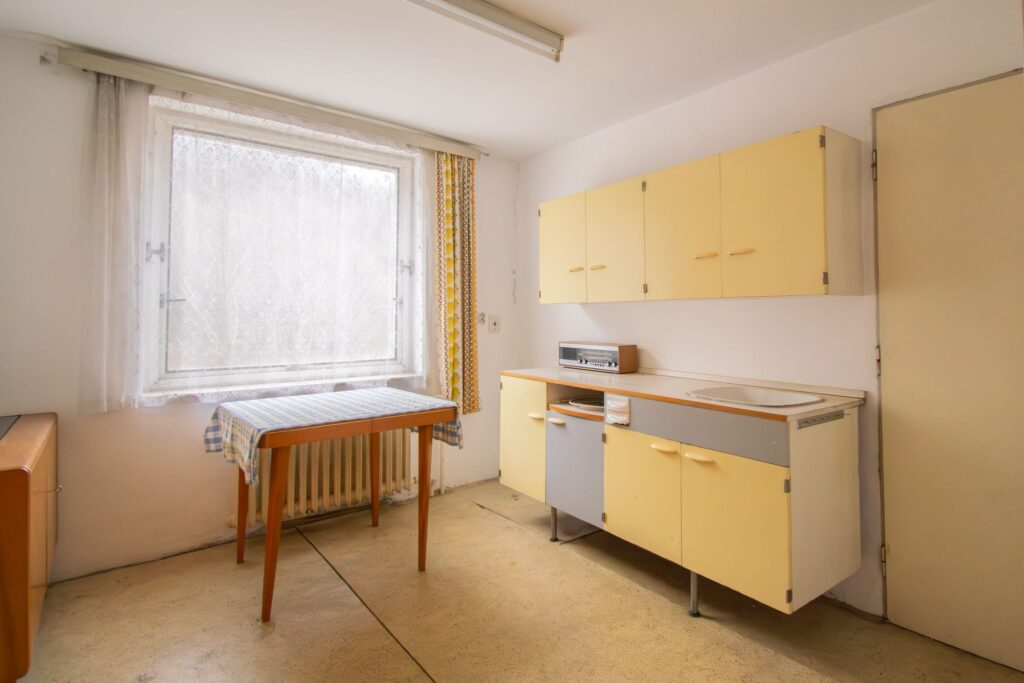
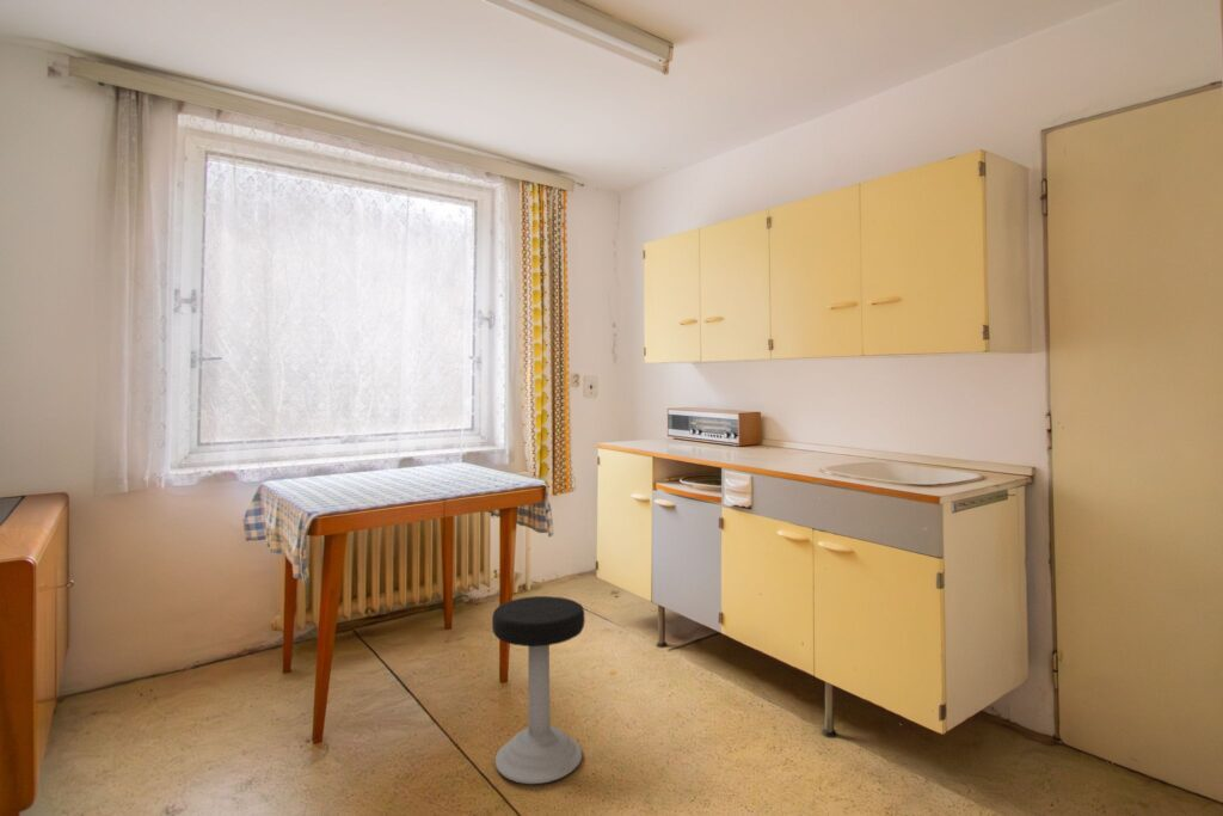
+ stool (539, 682)
